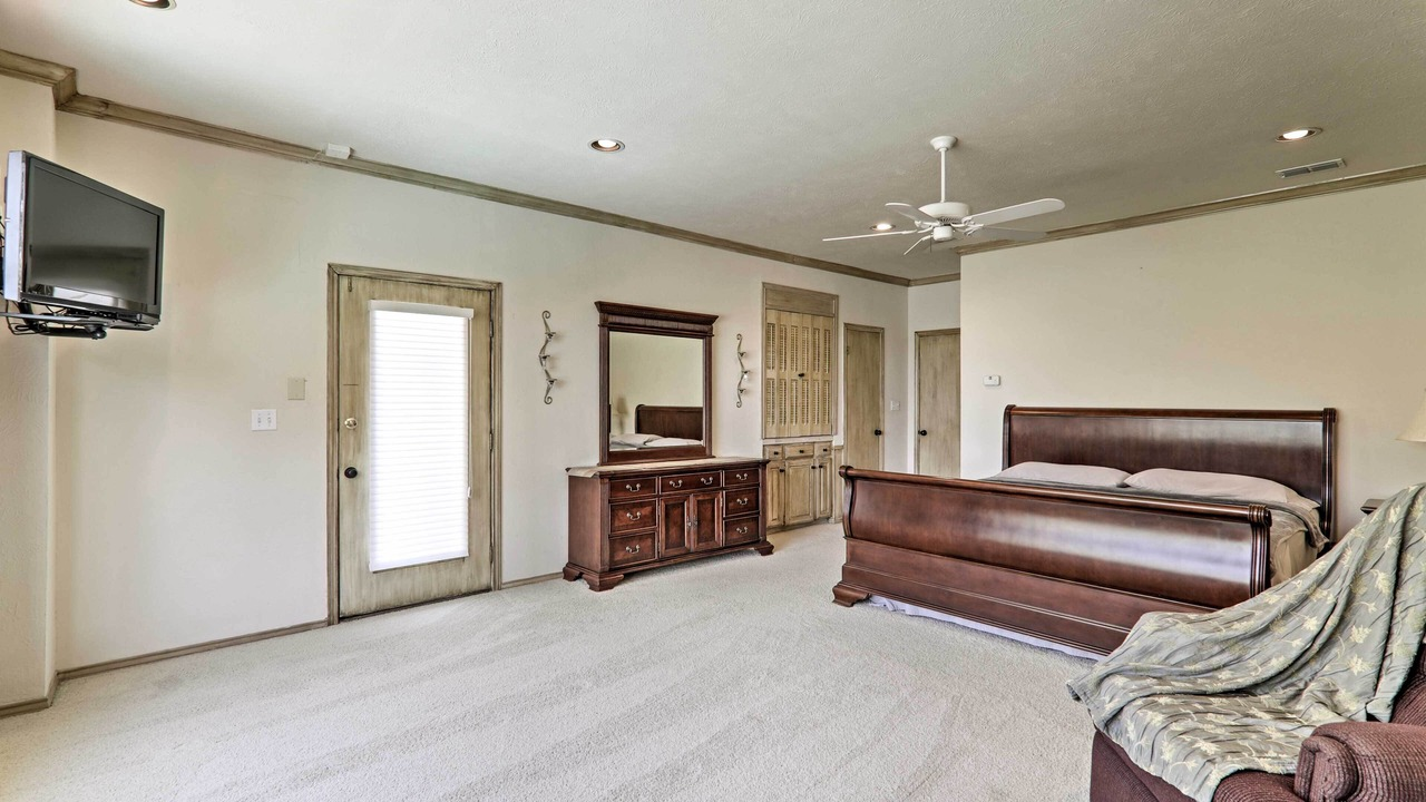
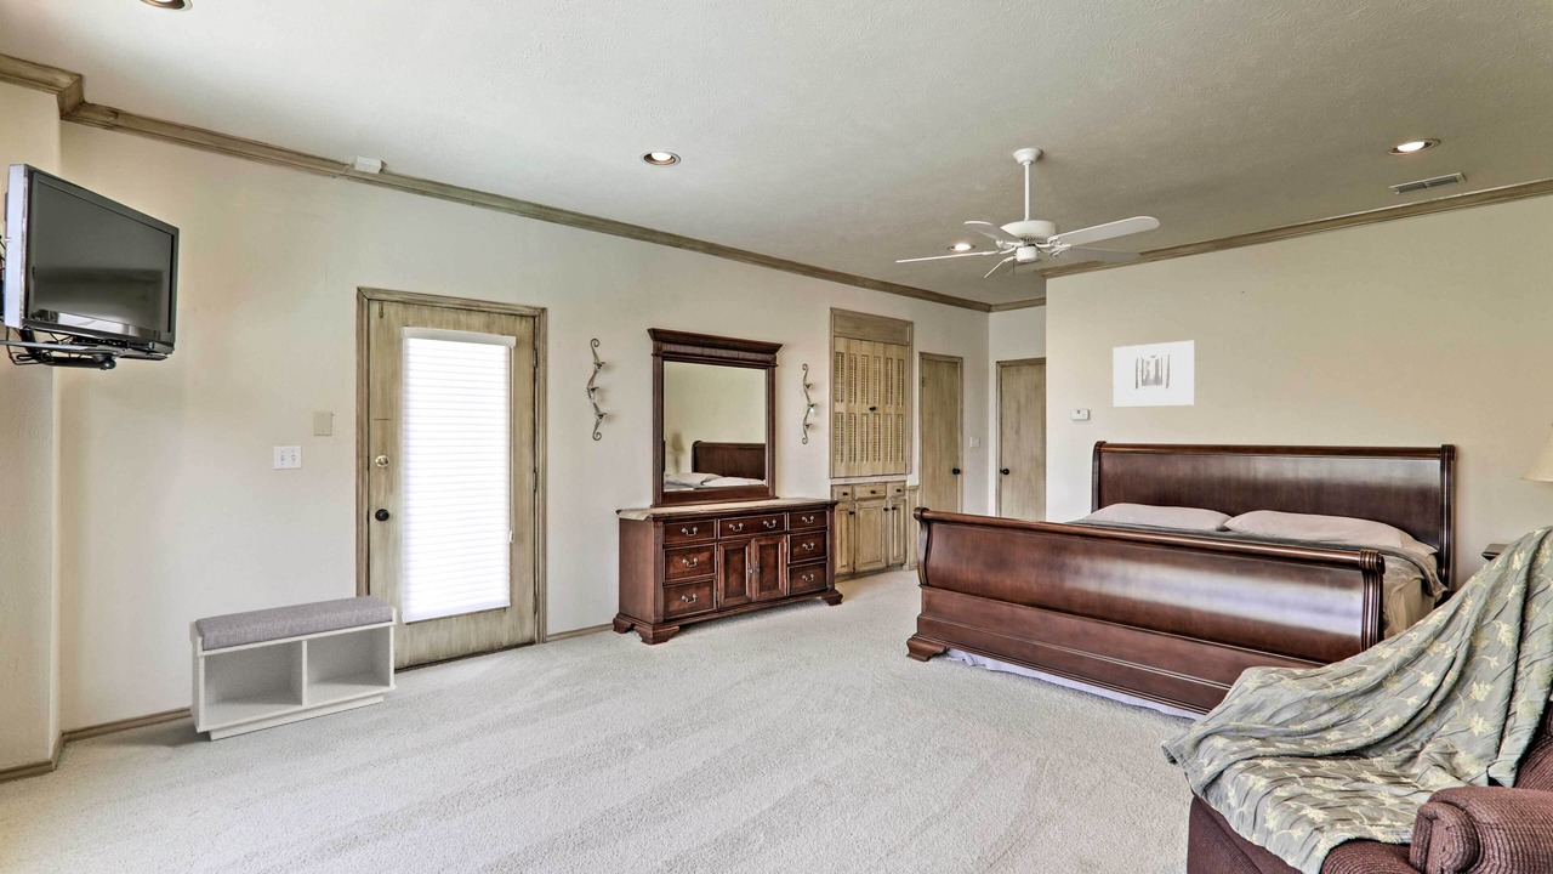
+ bench (296, 659)
+ wall art (1151, 375)
